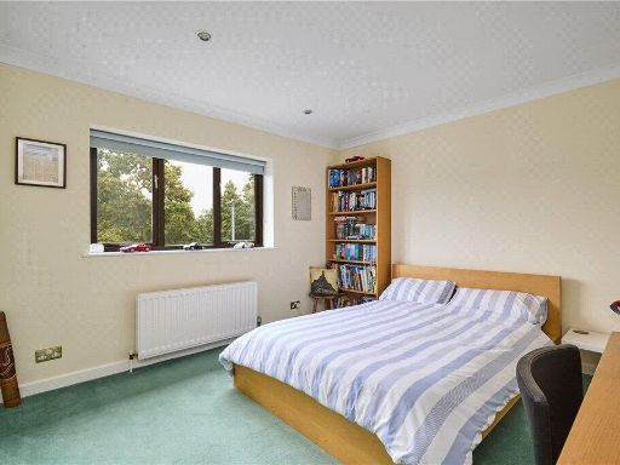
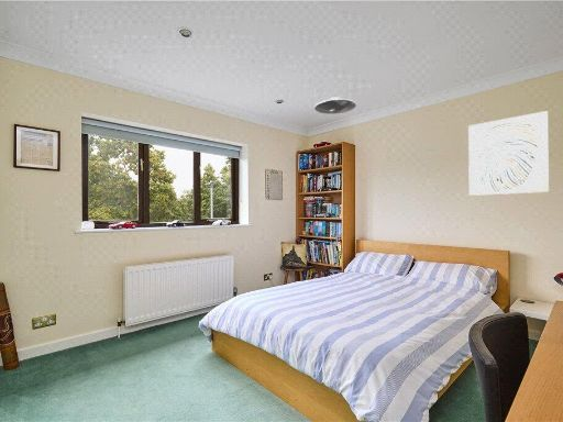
+ ceiling light (334, 106)
+ wall art (505, 156)
